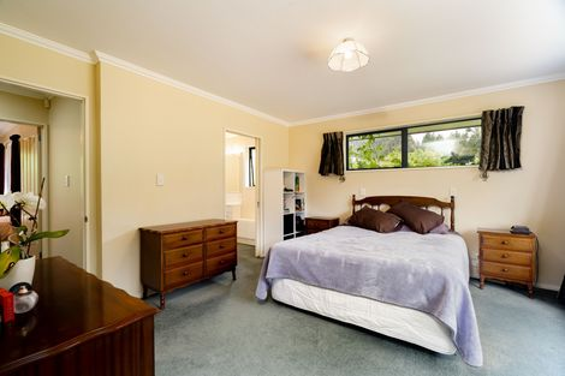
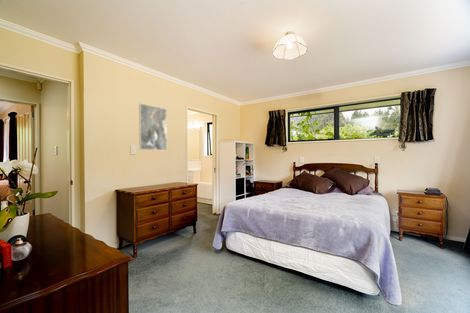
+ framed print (153, 128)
